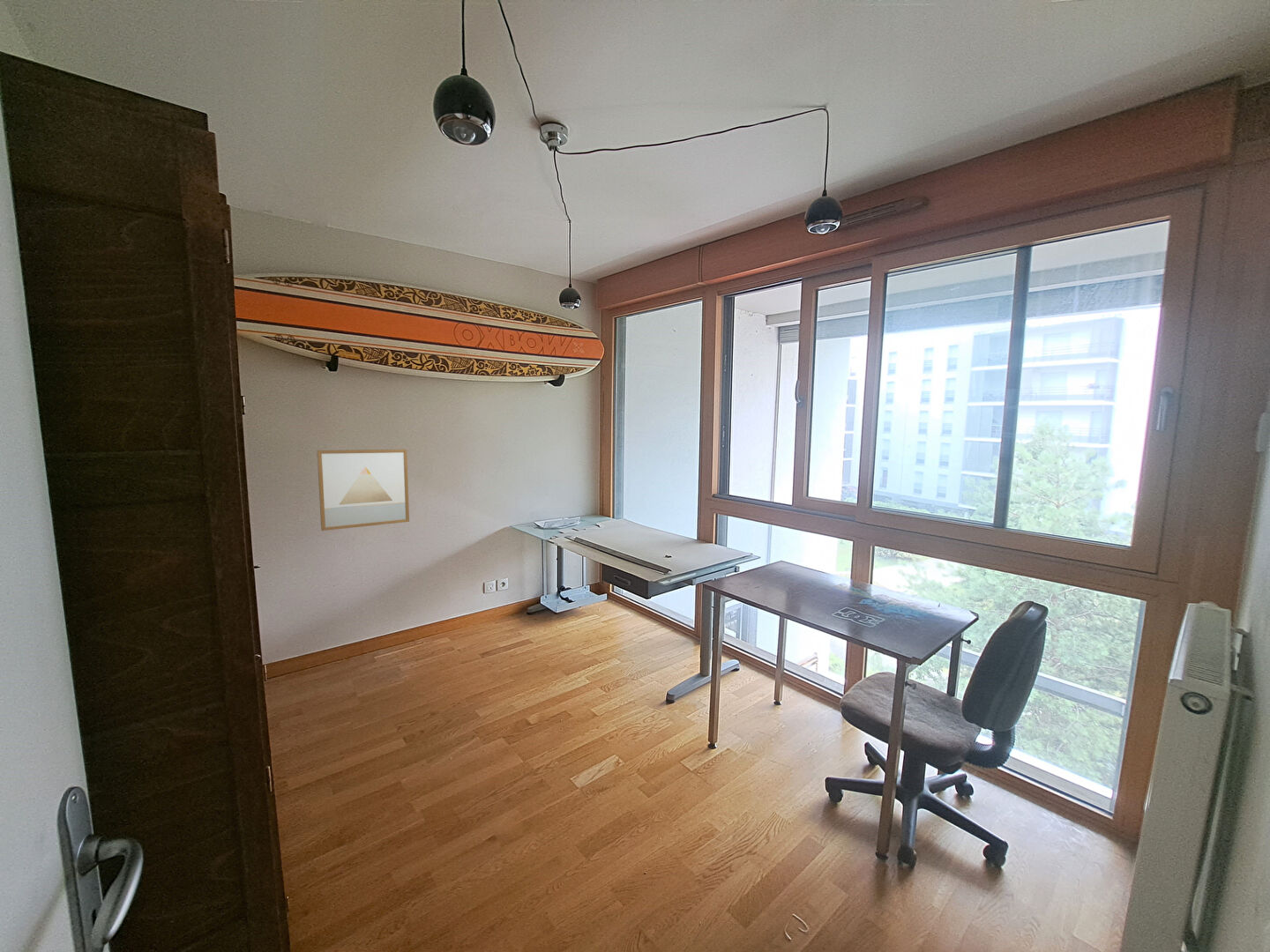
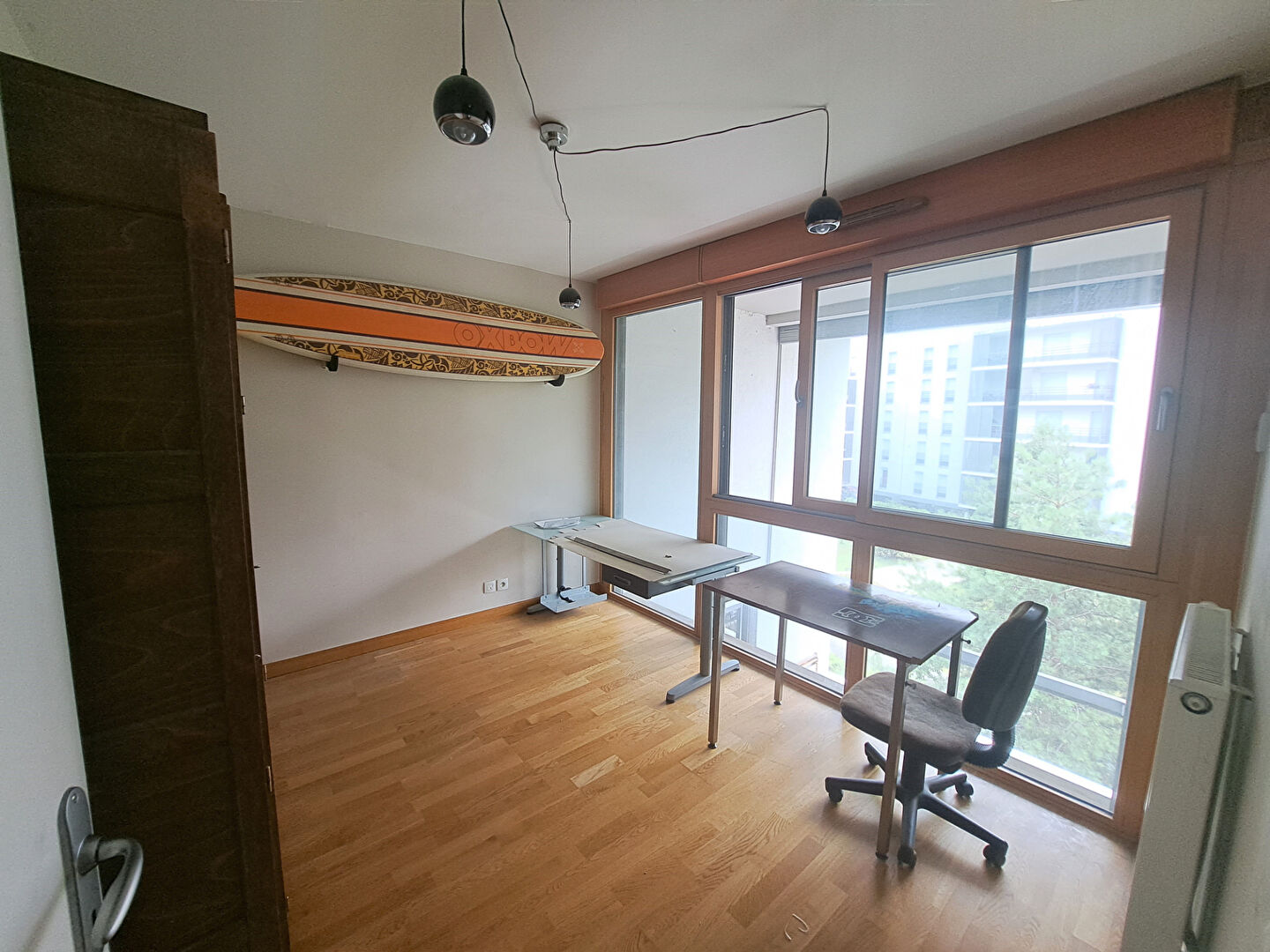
- wall art (365, 487)
